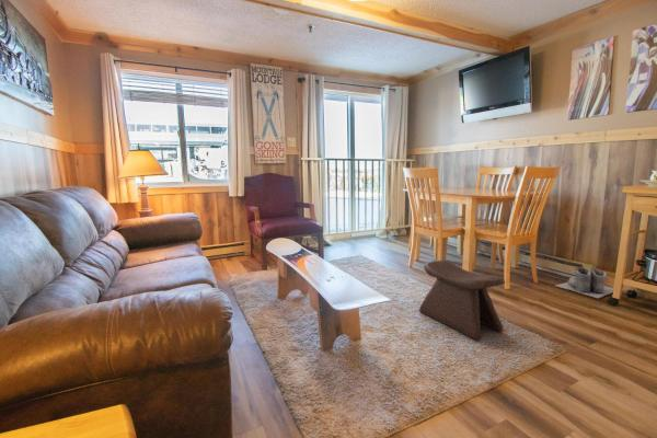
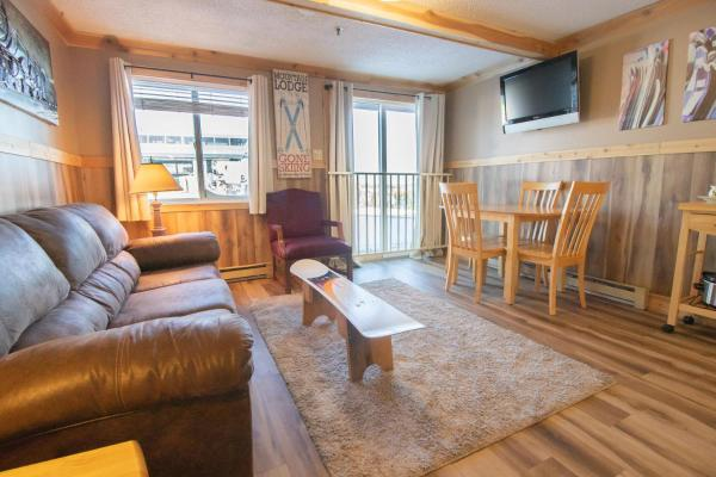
- stool (459, 295)
- boots (588, 277)
